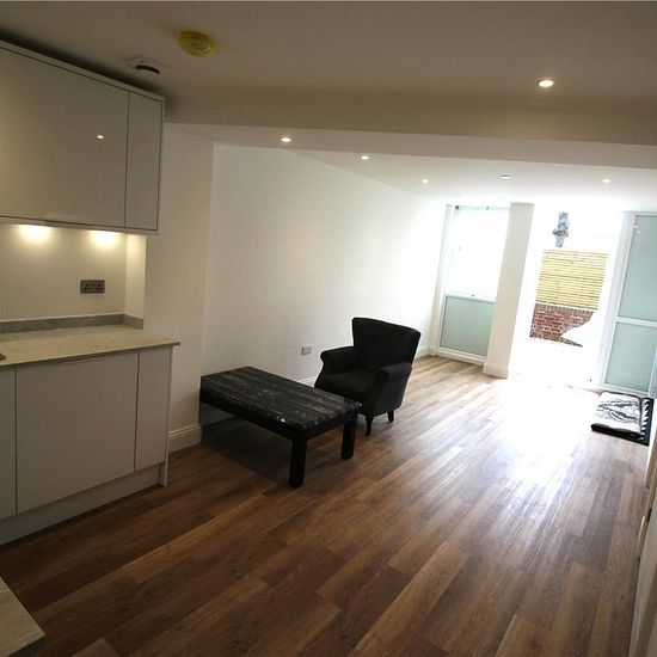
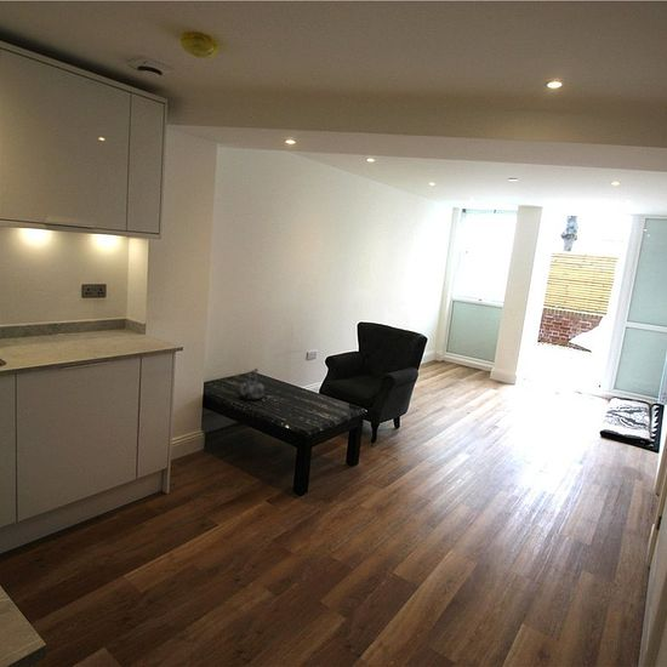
+ kettle (251, 383)
